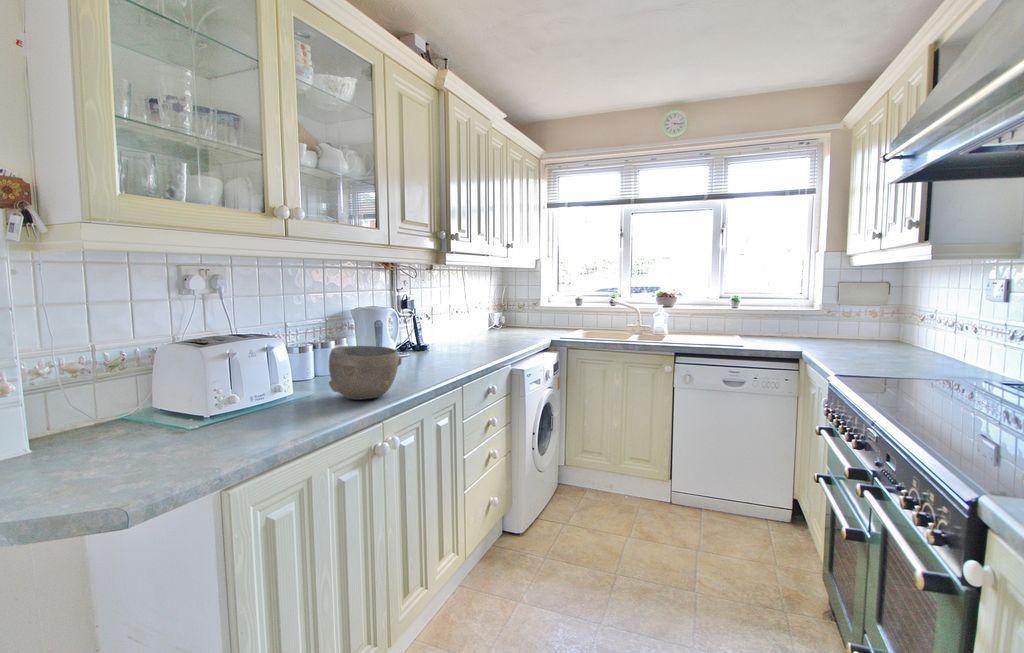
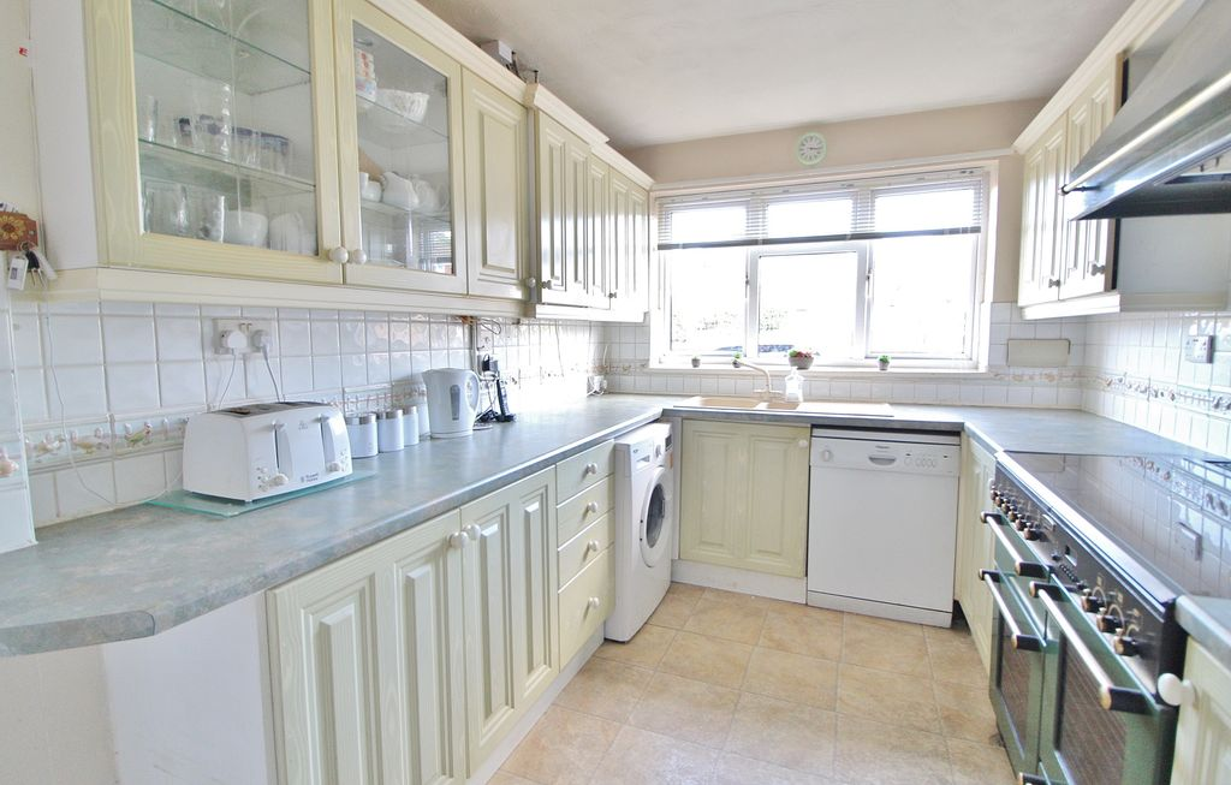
- bowl (362, 372)
